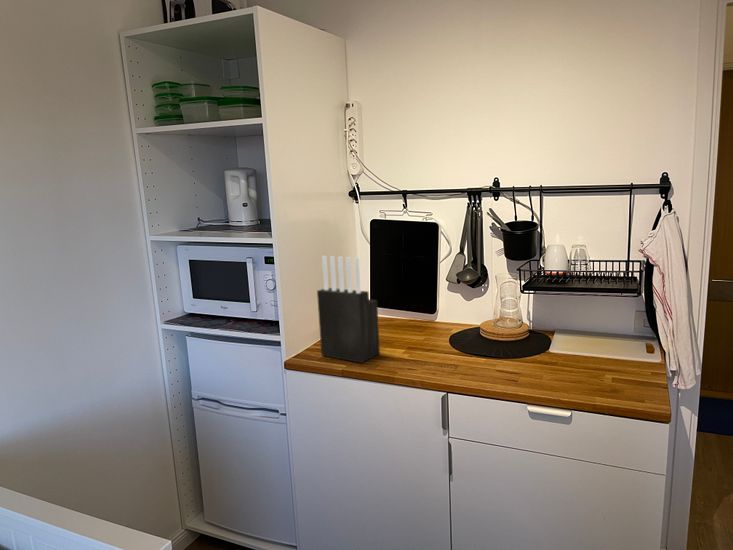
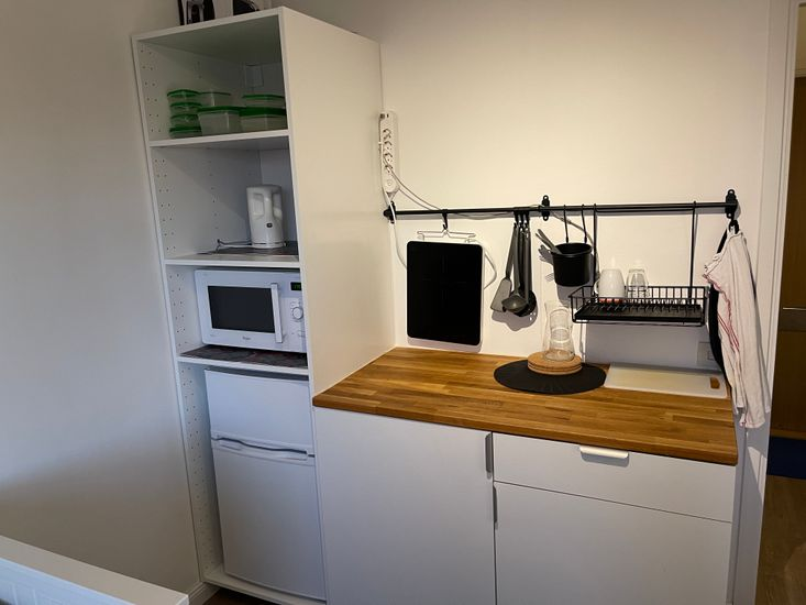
- knife block (349, 305)
